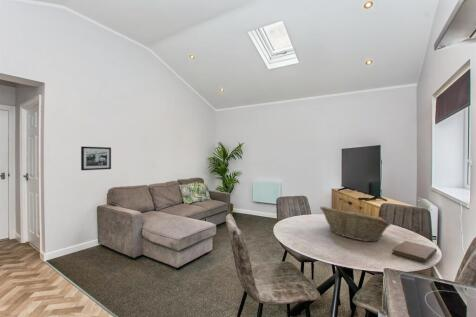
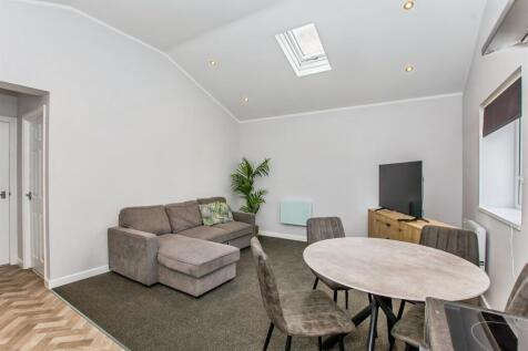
- notebook (414, 250)
- picture frame (96, 158)
- fruit basket (352, 220)
